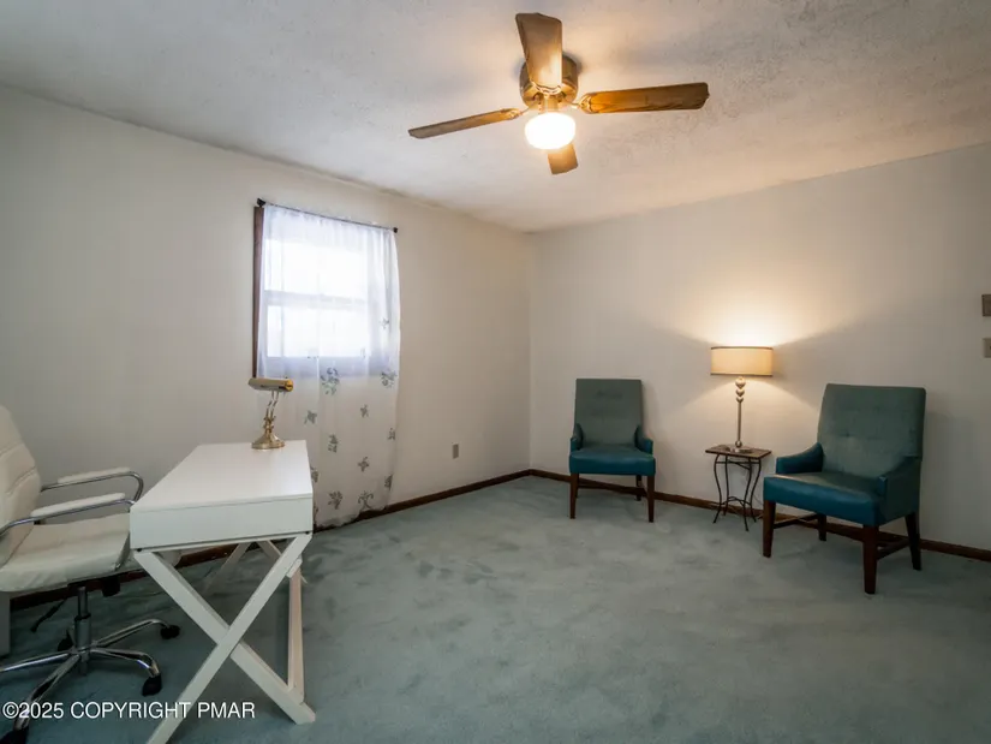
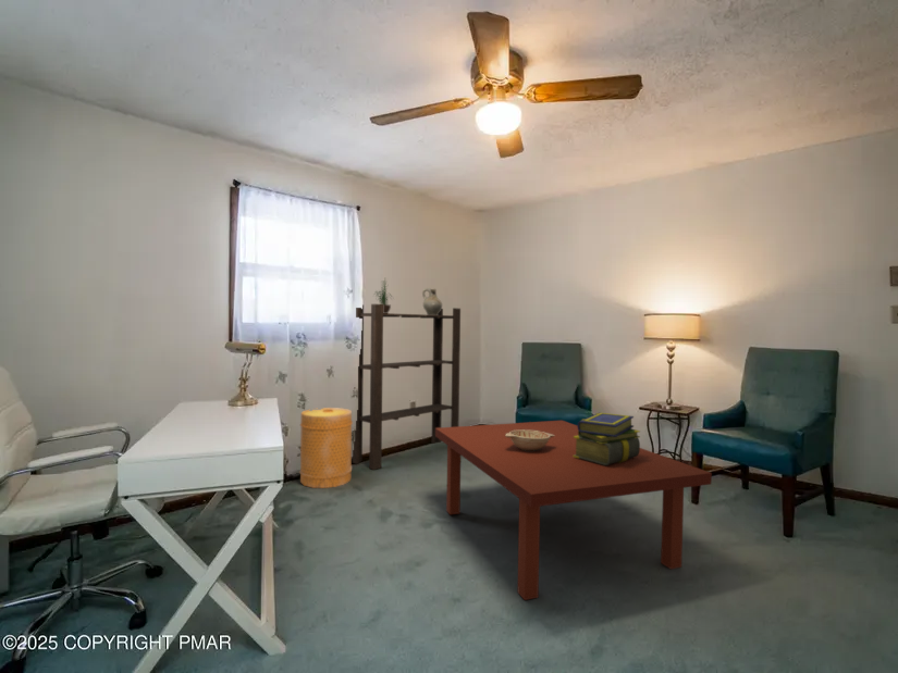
+ bookshelf (409, 365)
+ coffee table (550, 491)
+ stack of books (606, 437)
+ potted plant (383, 291)
+ basket (327, 446)
+ ceramic jug (432, 301)
+ decorative bowl (529, 440)
